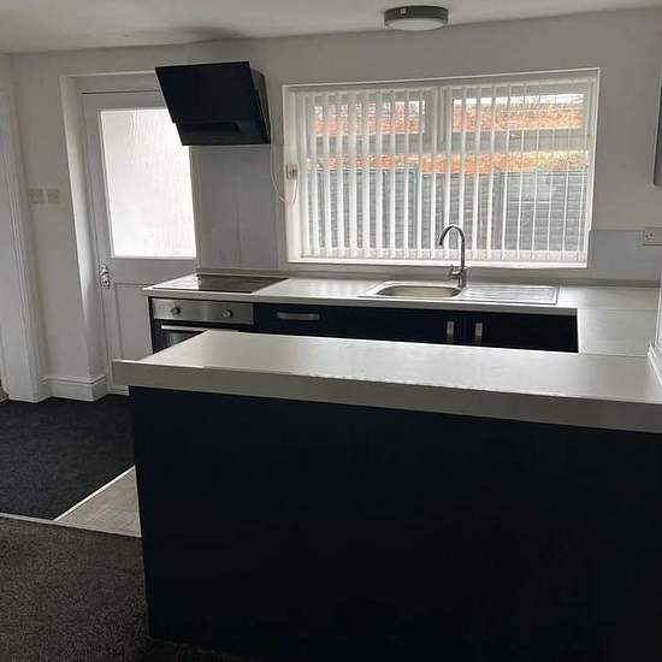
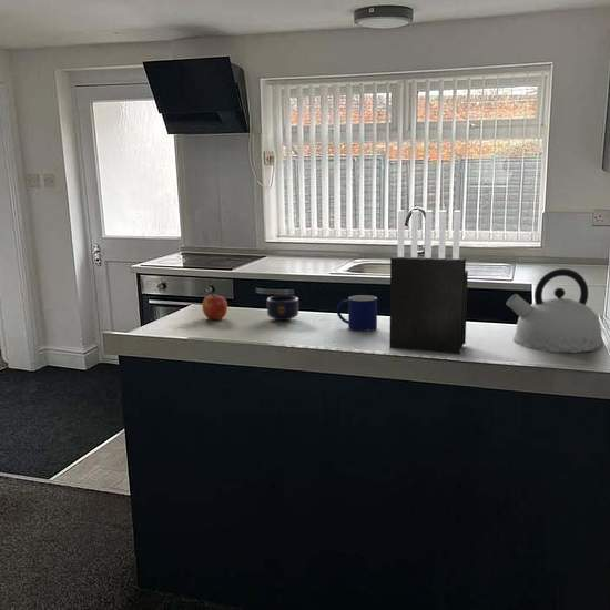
+ mug (283, 307)
+ mug (356, 312)
+ kettle (555, 305)
+ apple (214, 305)
+ knife block (429, 278)
